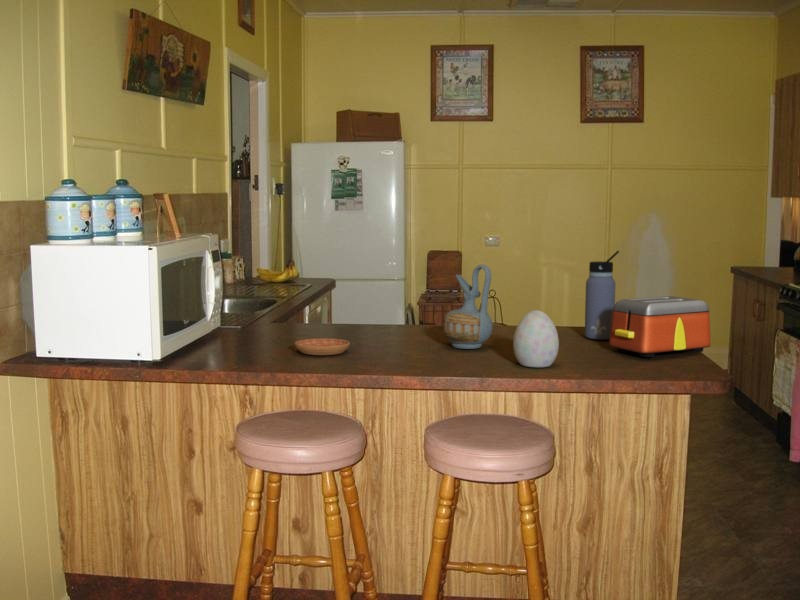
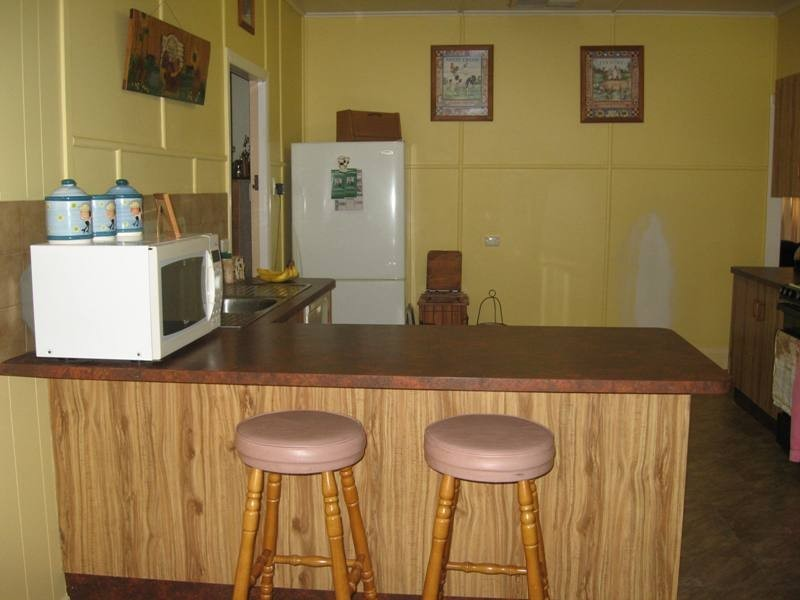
- toaster (658, 325)
- saucer (322, 346)
- water bottle (601, 294)
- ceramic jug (467, 305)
- decorative egg (536, 337)
